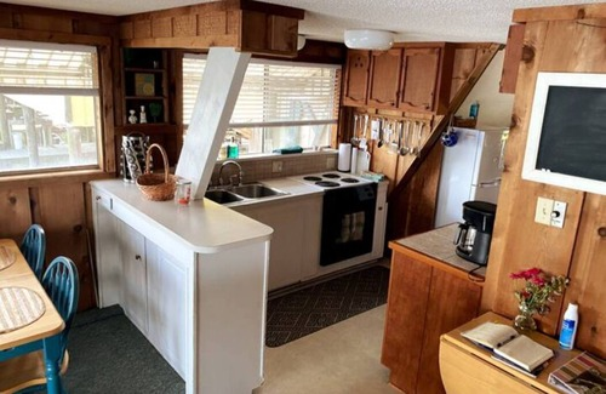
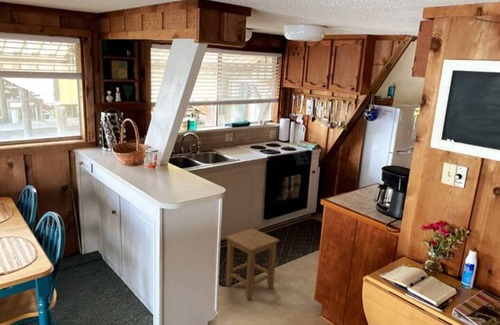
+ stool (250, 262)
